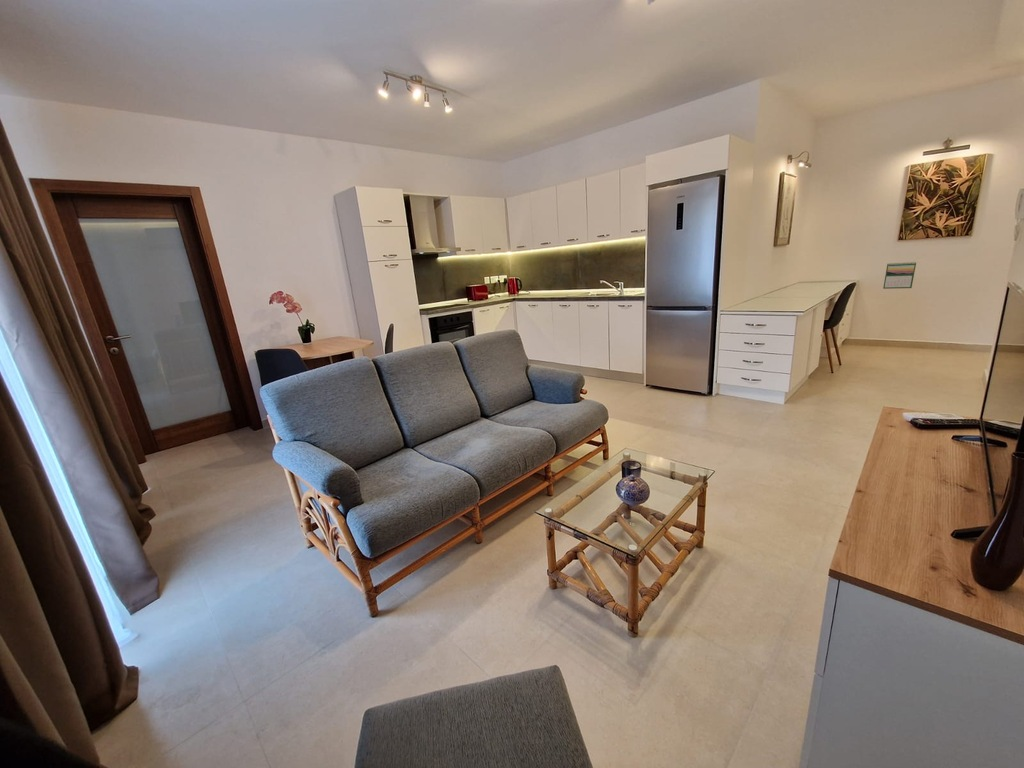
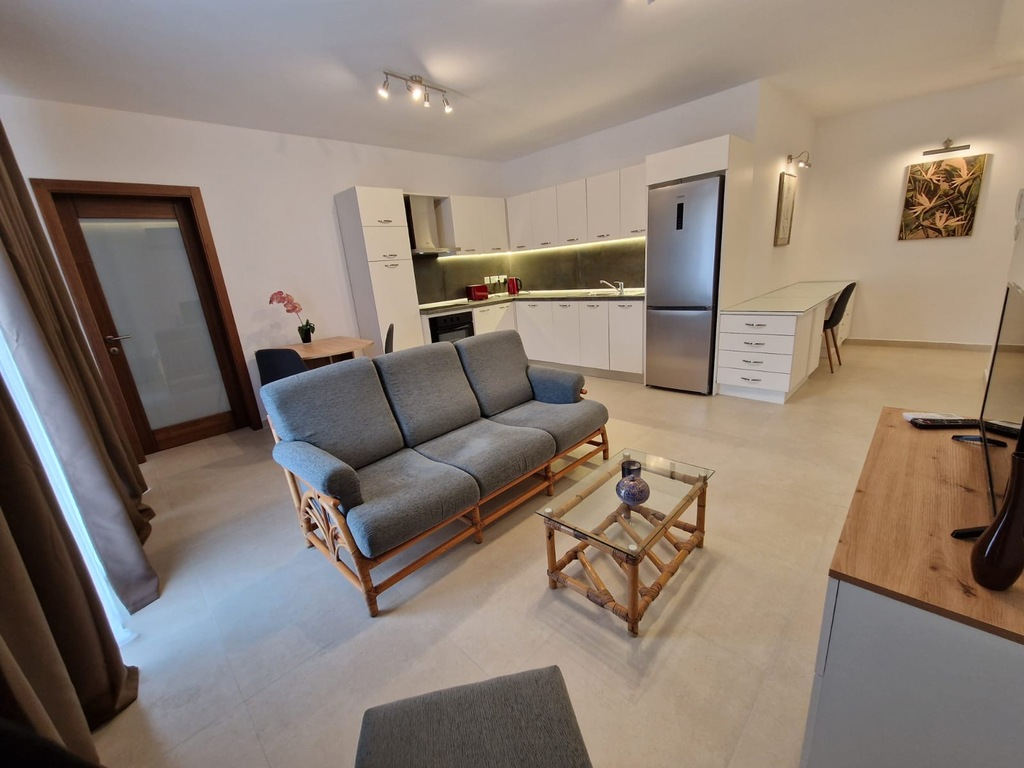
- calendar (899, 275)
